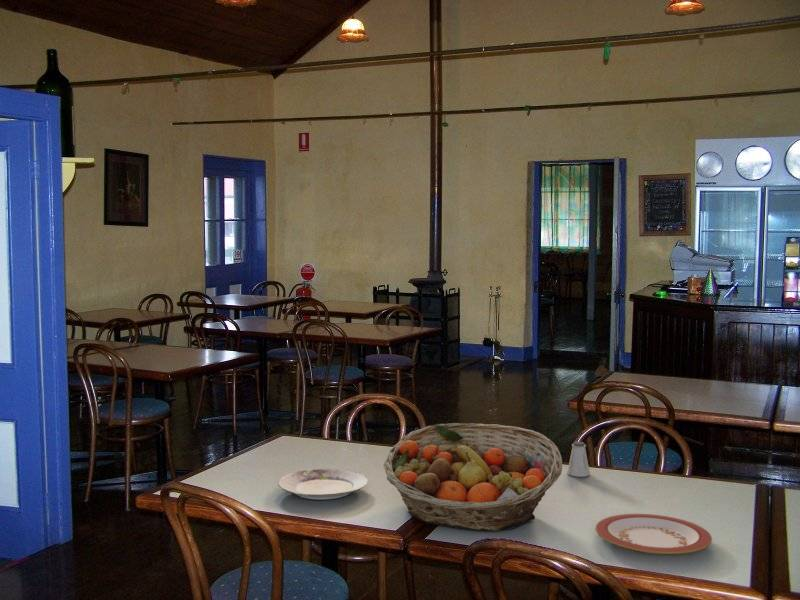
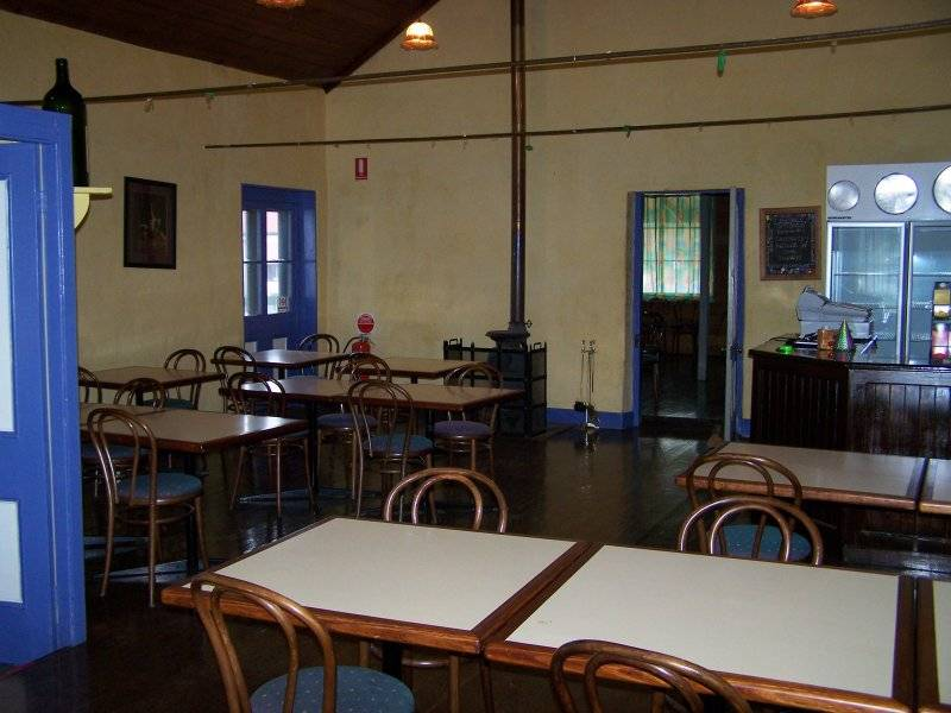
- plate (652, 536)
- saltshaker (578, 458)
- plate (323, 485)
- fruit basket (471, 474)
